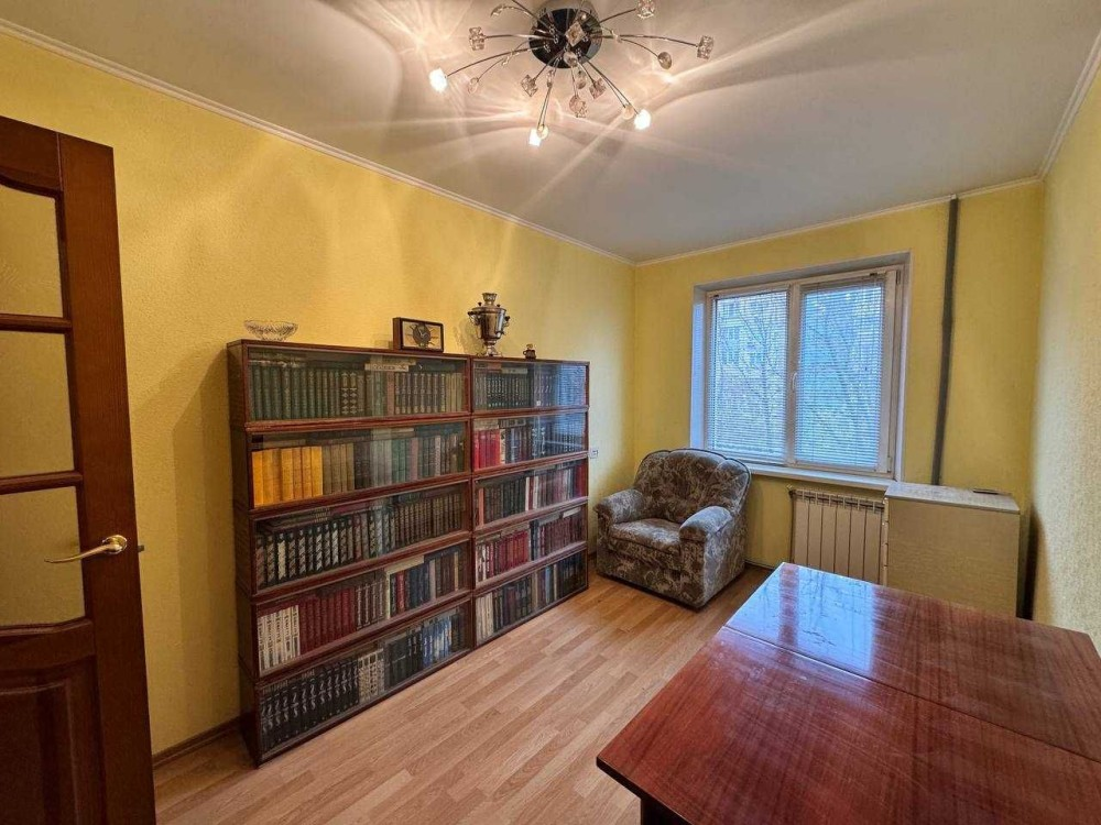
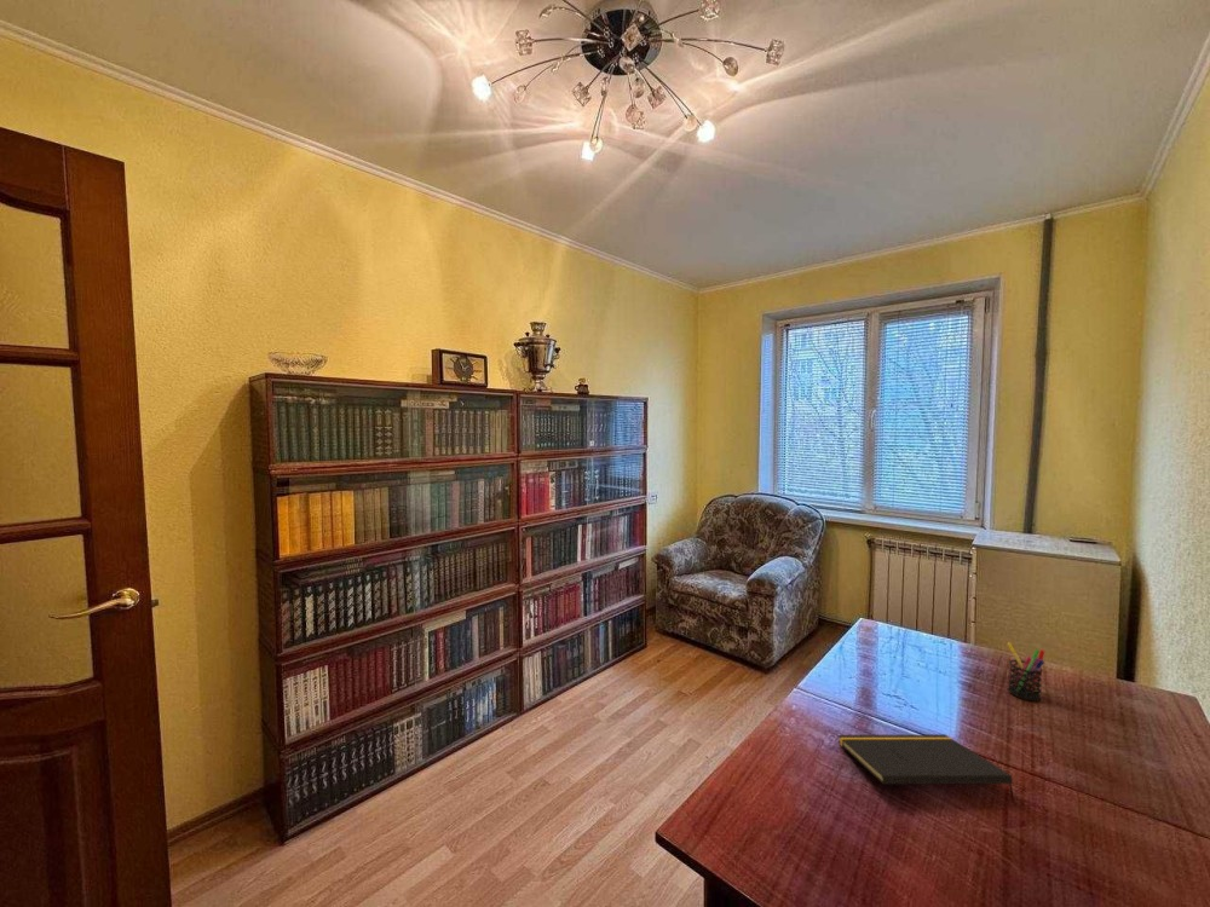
+ pen holder (1028, 669)
+ notepad (916, 757)
